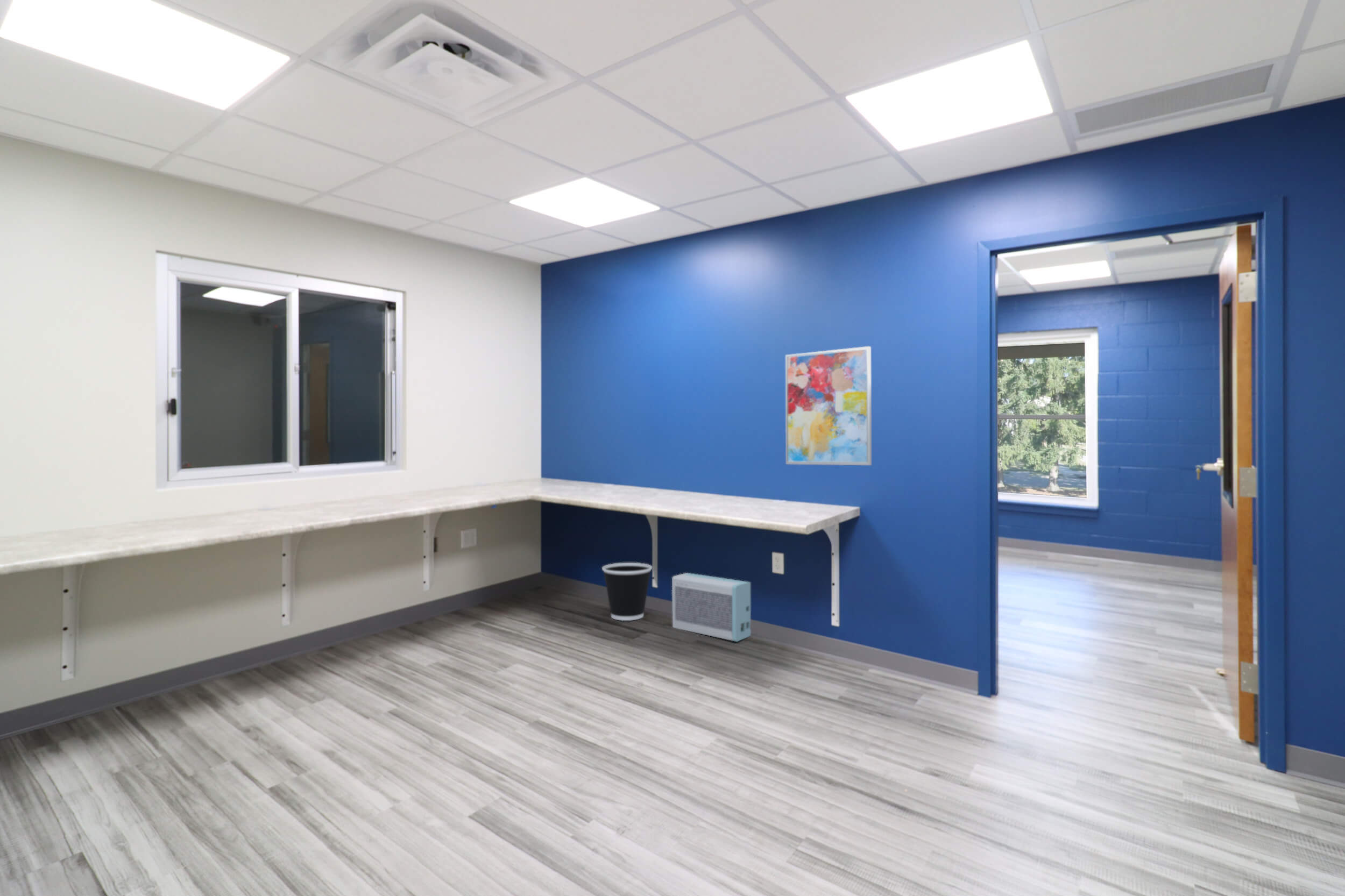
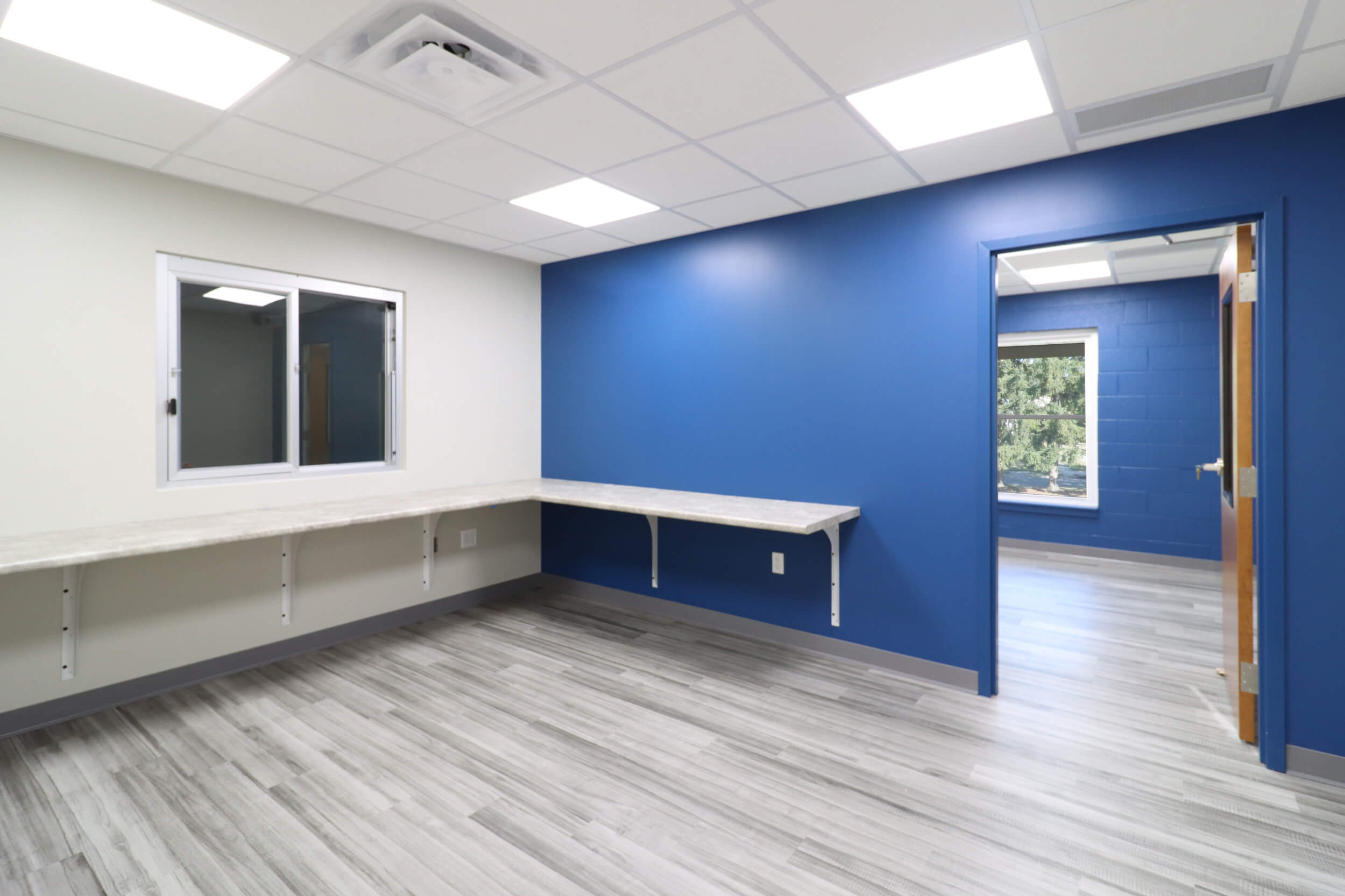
- wall art (826, 408)
- wastebasket (627, 591)
- air purifier (710, 605)
